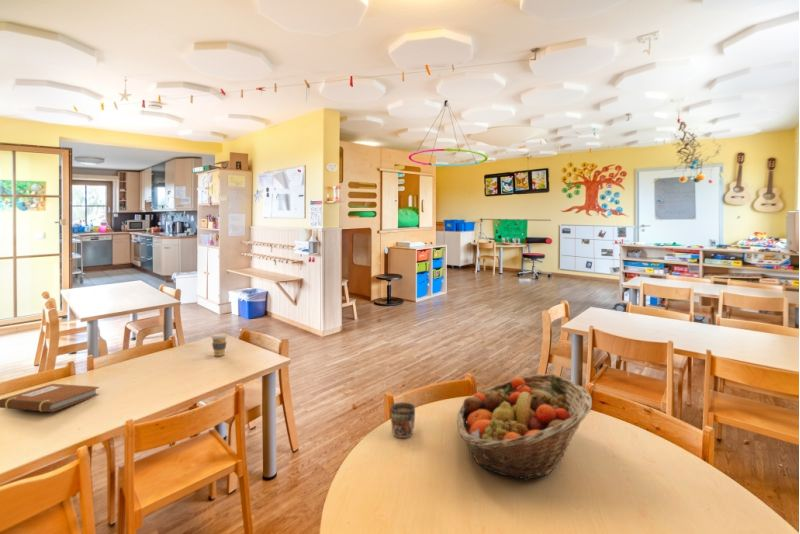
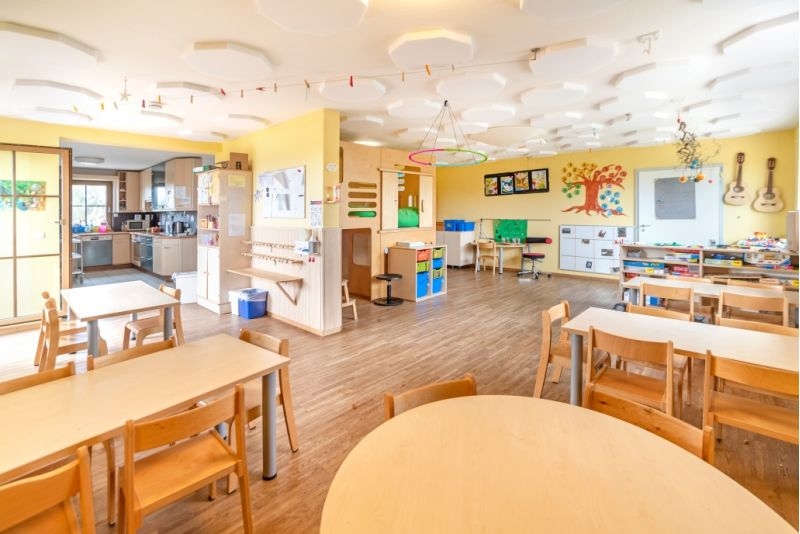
- mug (405, 418)
- notebook (49, 397)
- fruit basket (519, 417)
- coffee cup (219, 344)
